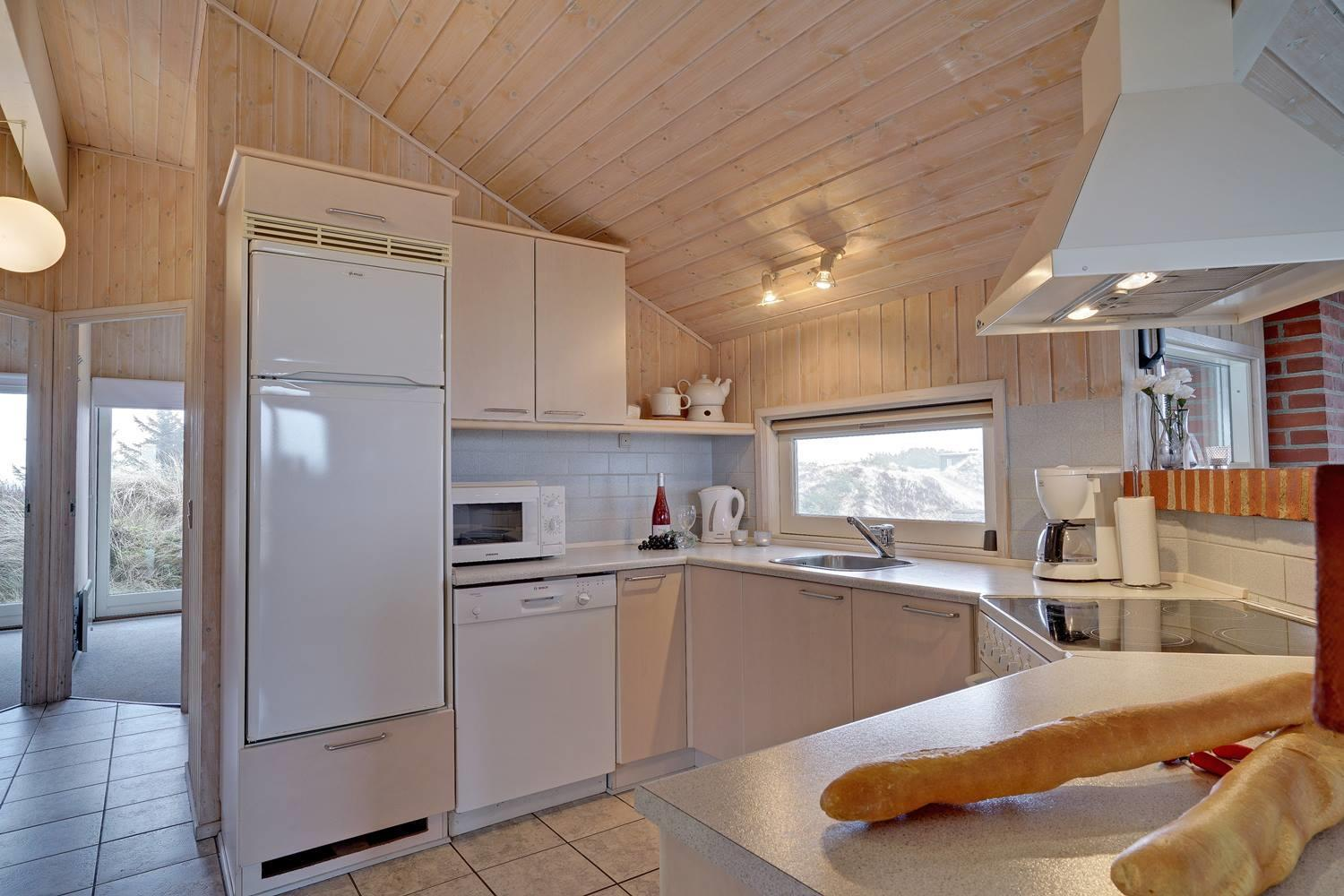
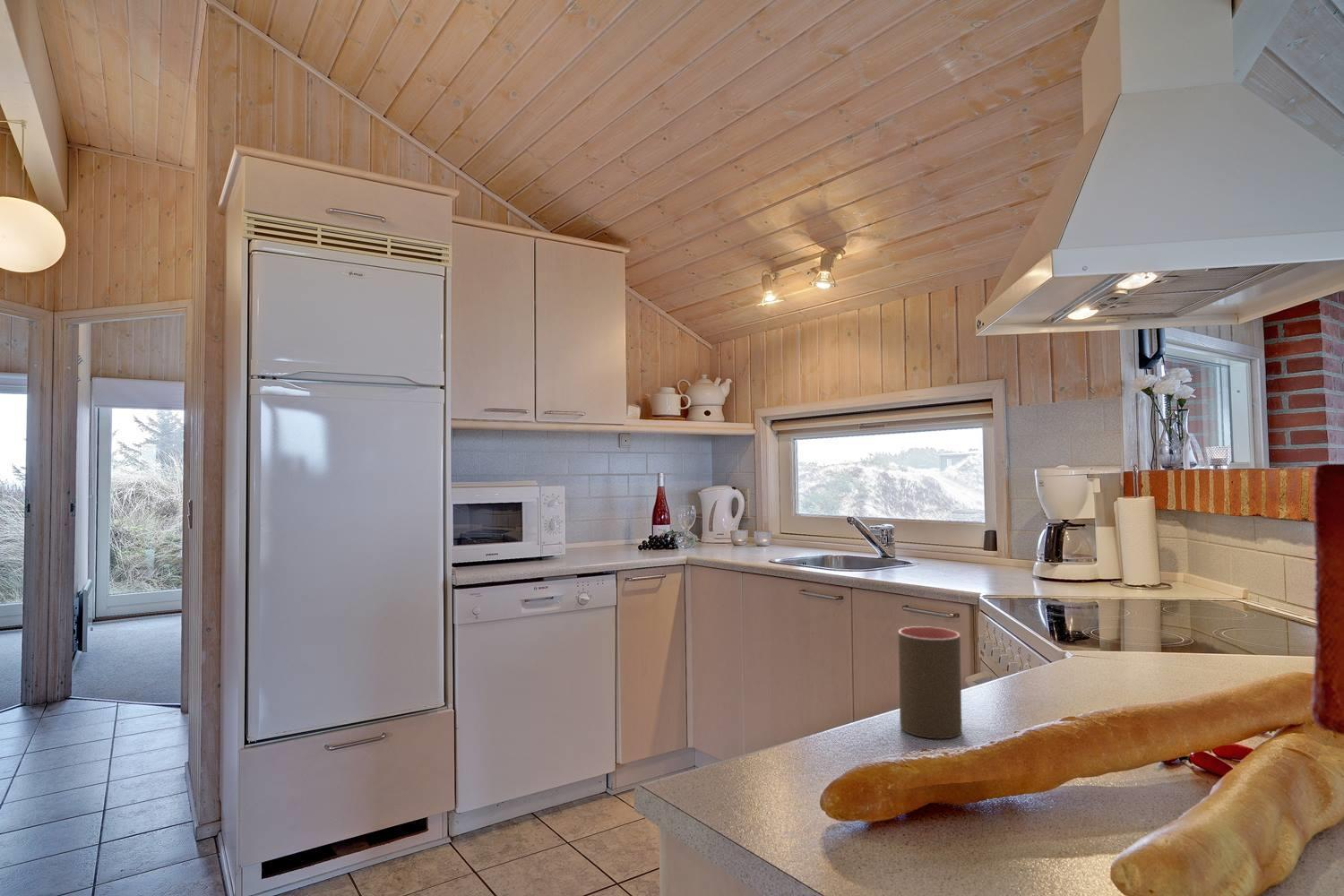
+ cup (929, 680)
